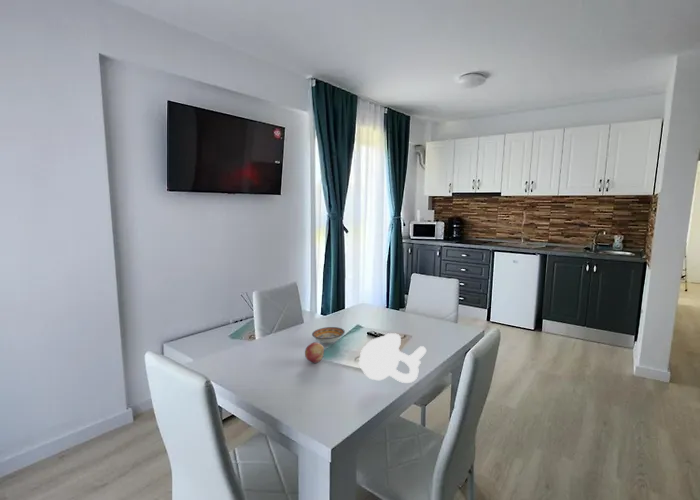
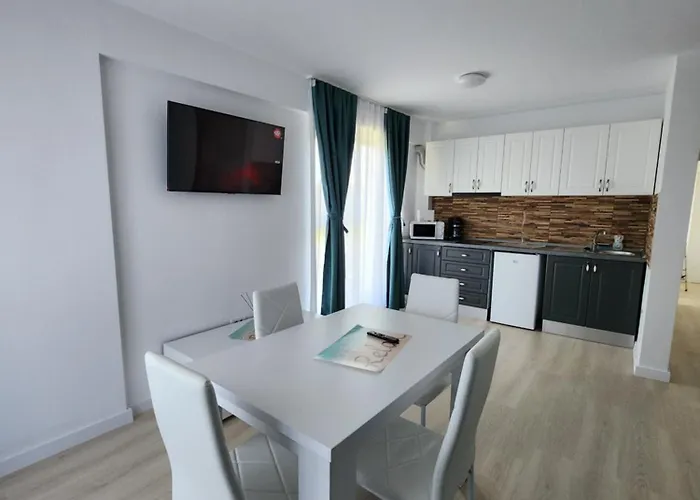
- teapot (393, 354)
- fruit (314, 352)
- bowl (328, 337)
